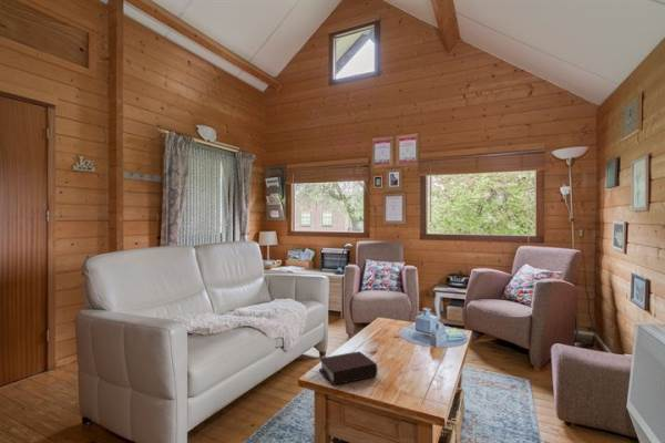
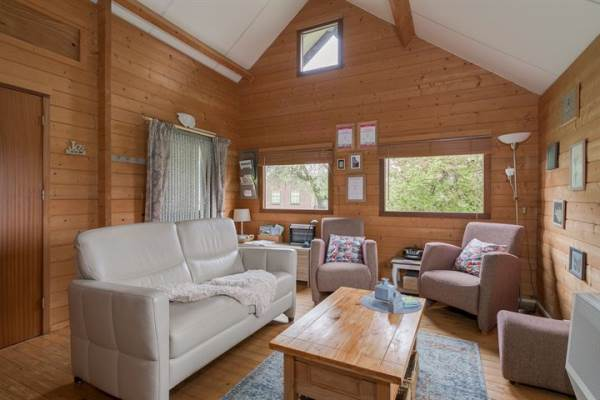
- bible (347, 367)
